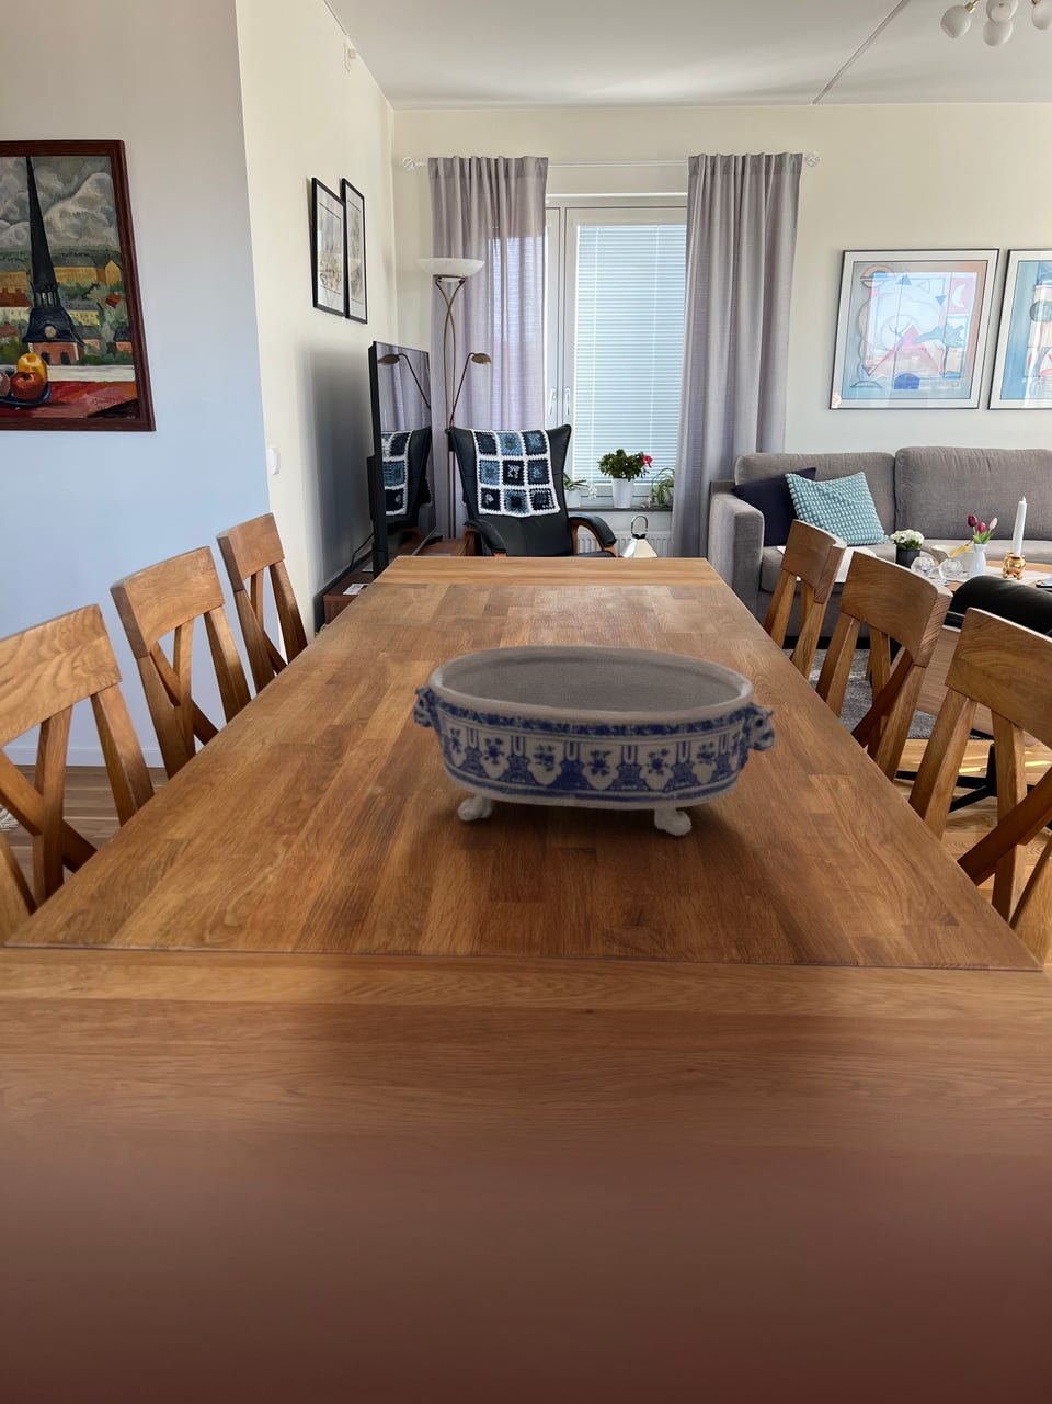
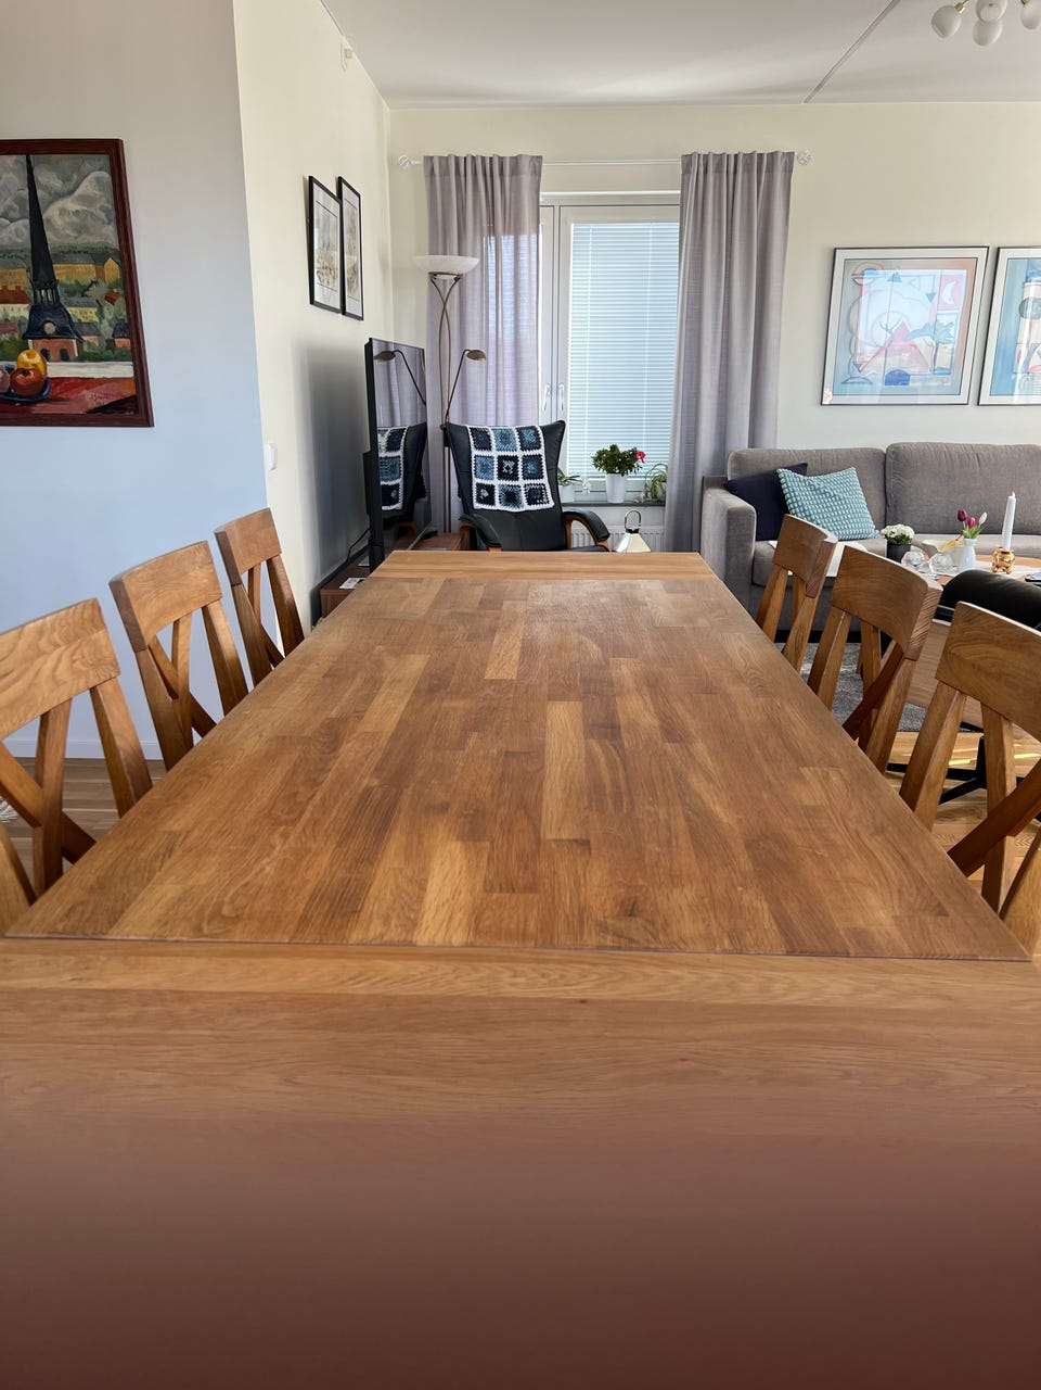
- decorative bowl (588, 734)
